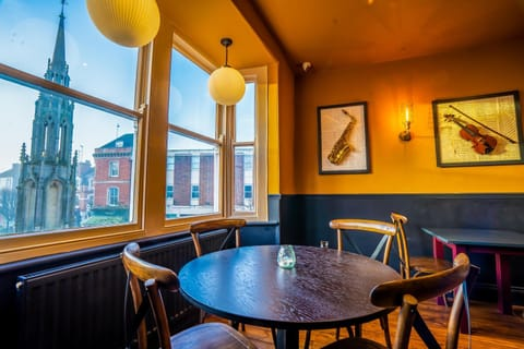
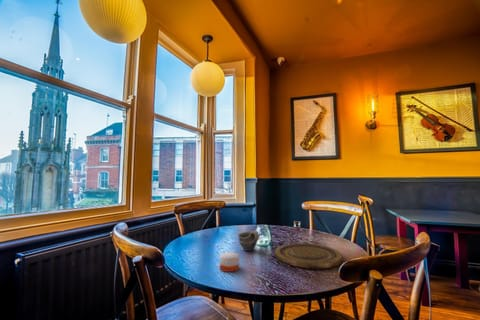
+ cup (248, 239)
+ plate (307, 254)
+ candle (229, 254)
